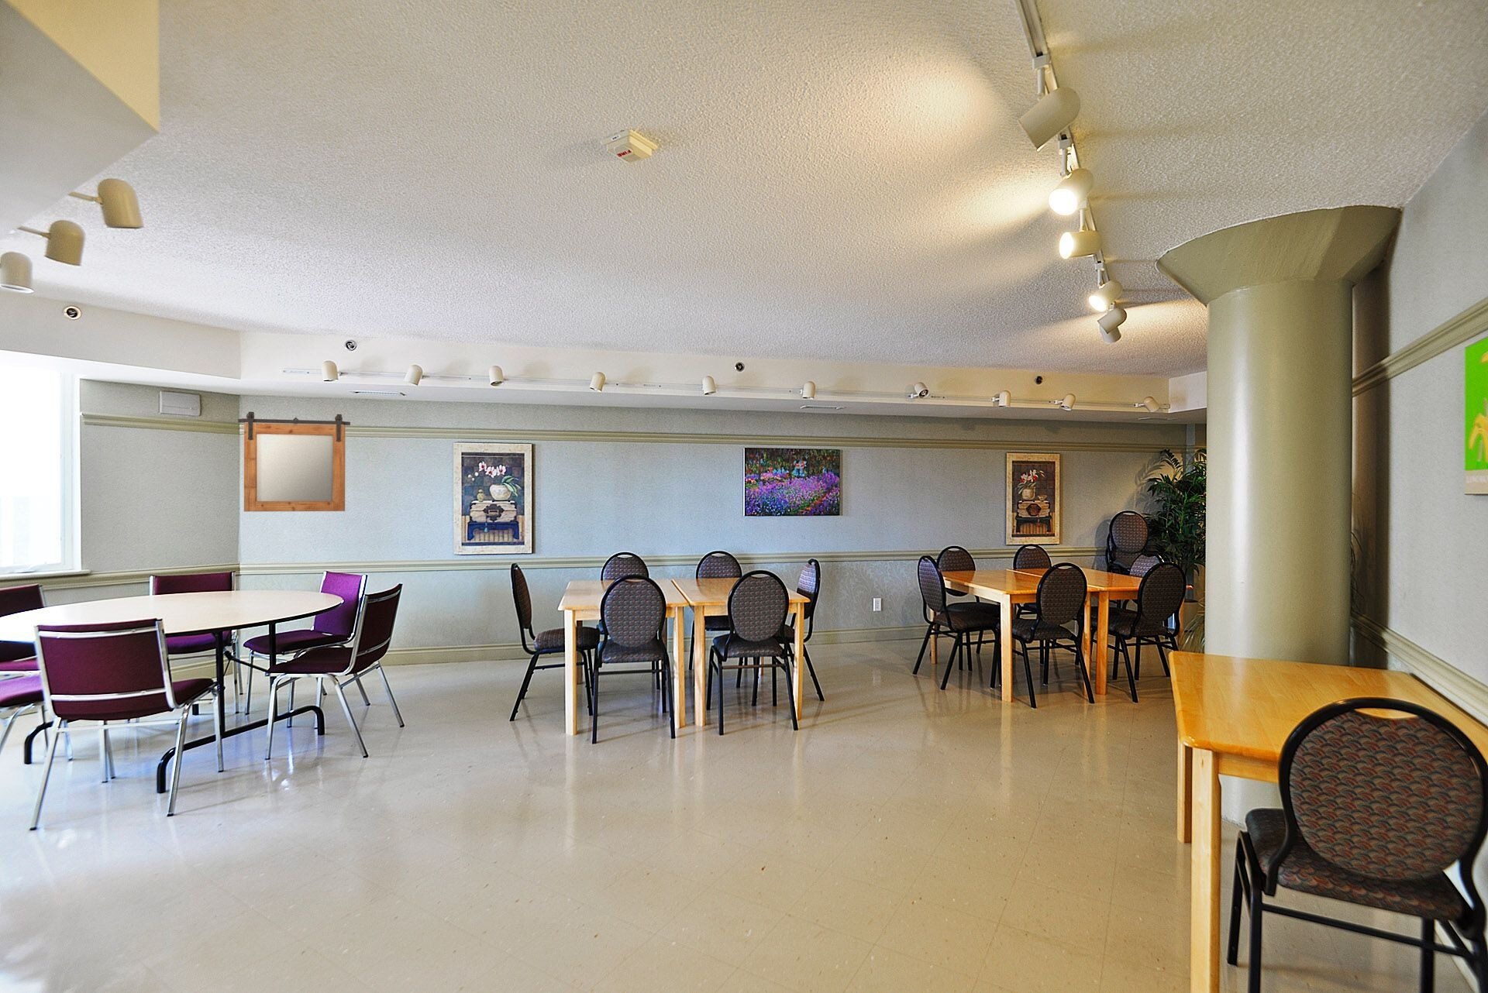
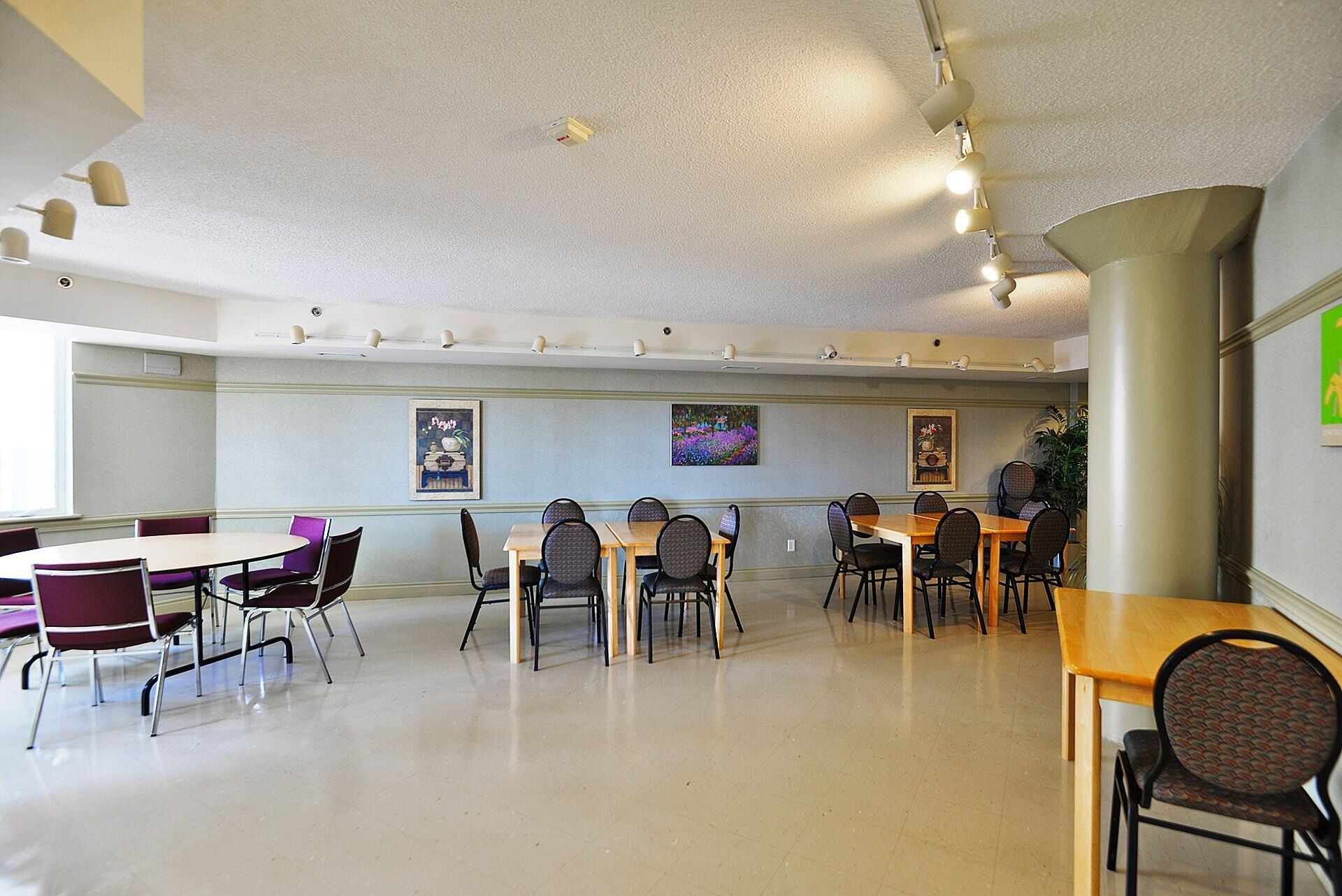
- mirror (294, 462)
